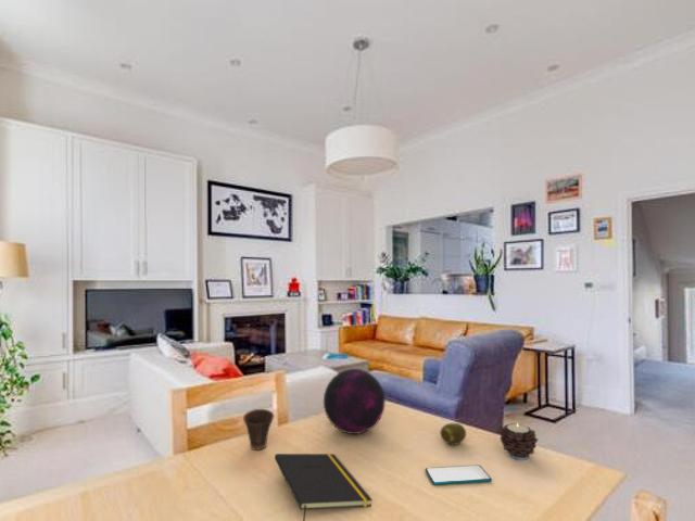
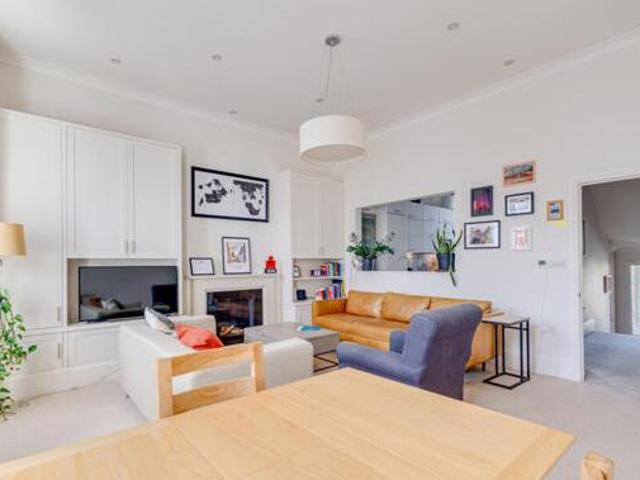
- cup (258, 431)
- smartphone (457, 474)
- fruit (453, 433)
- candle (518, 439)
- decorative orb (354, 401)
- notepad (319, 478)
